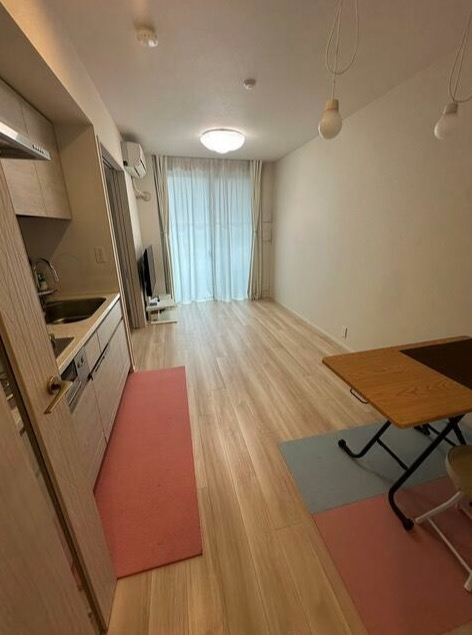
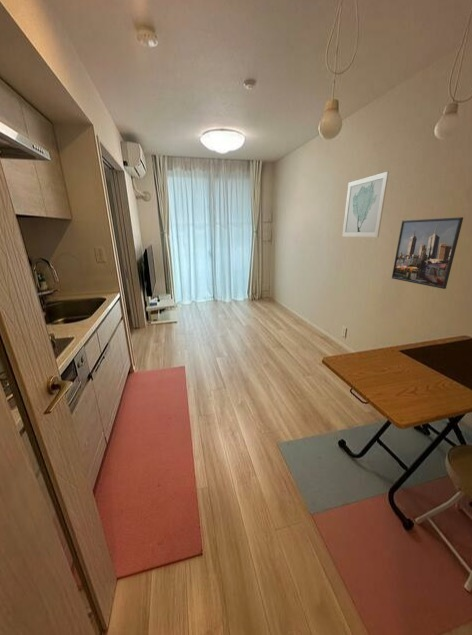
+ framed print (422, 252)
+ wall art (362, 208)
